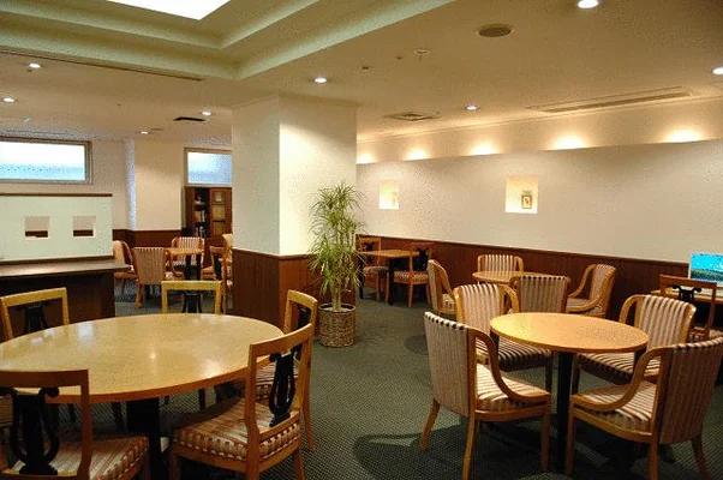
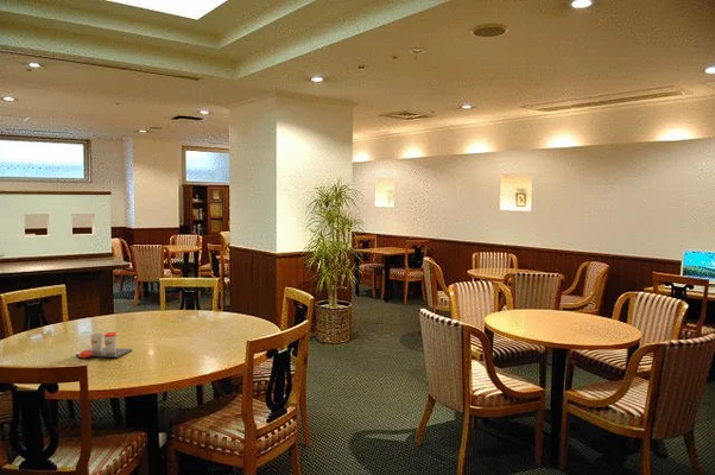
+ cup (102, 343)
